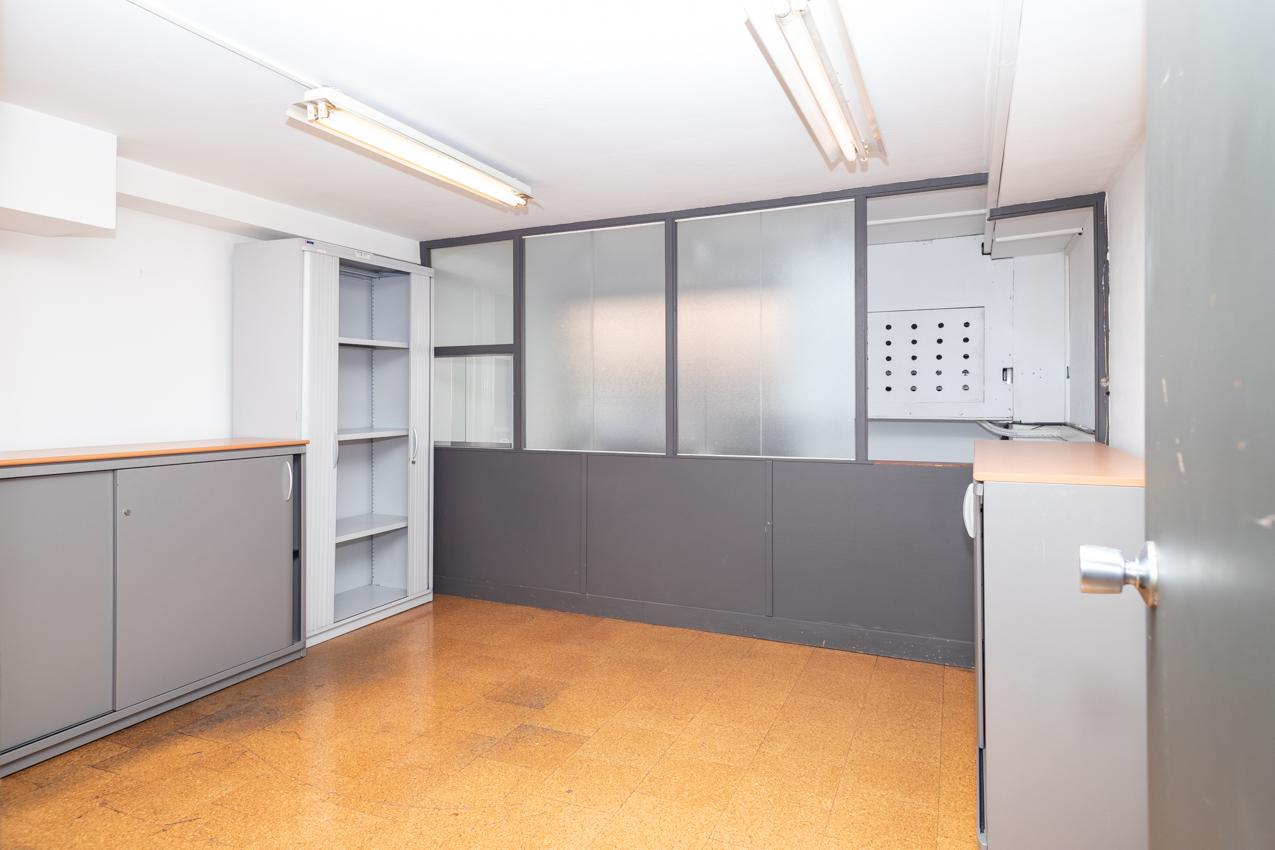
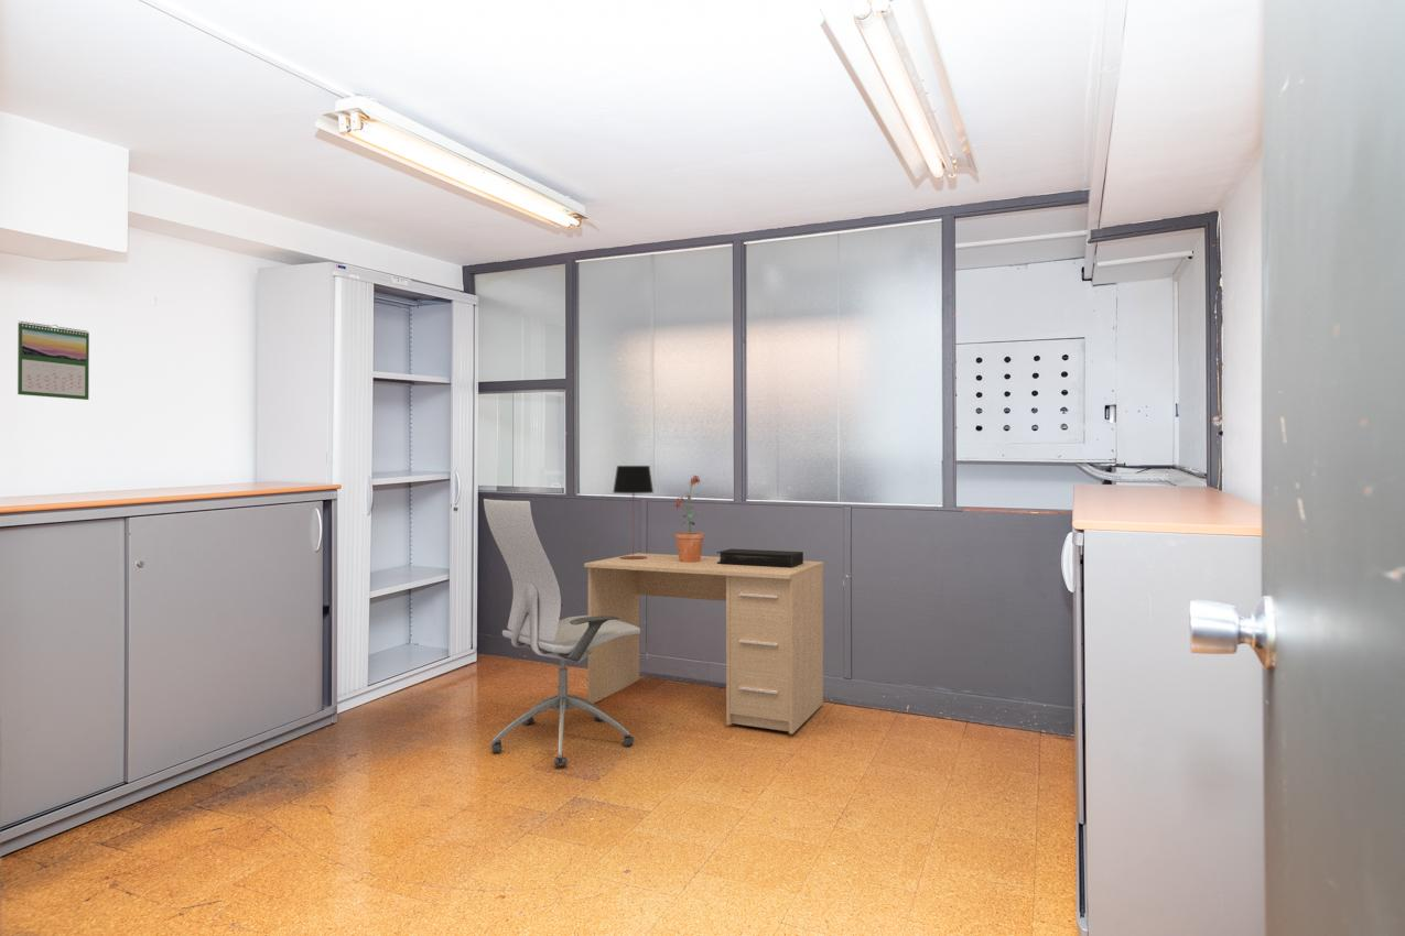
+ calendar (54, 360)
+ office chair (562, 619)
+ table lamp (633, 511)
+ rifle magazine (759, 557)
+ desk (726, 633)
+ potted plant (688, 518)
